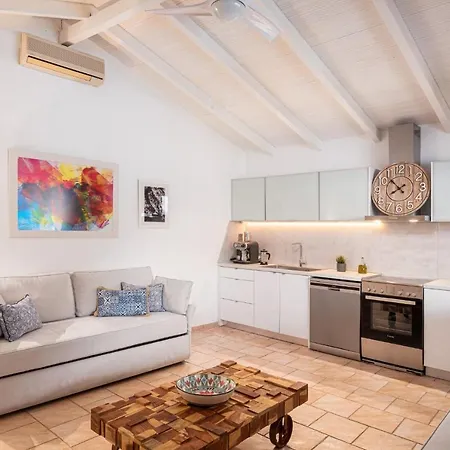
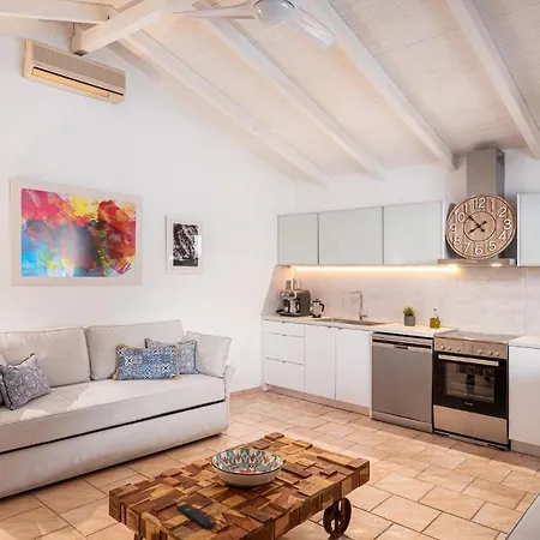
+ remote control (196, 515)
